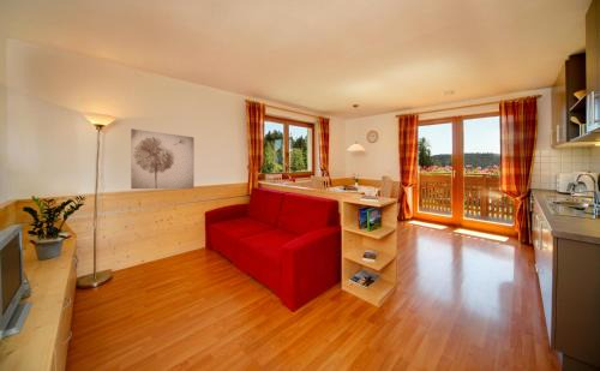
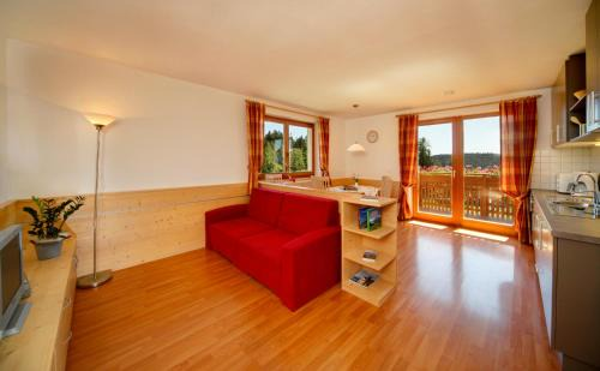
- wall art (164, 161)
